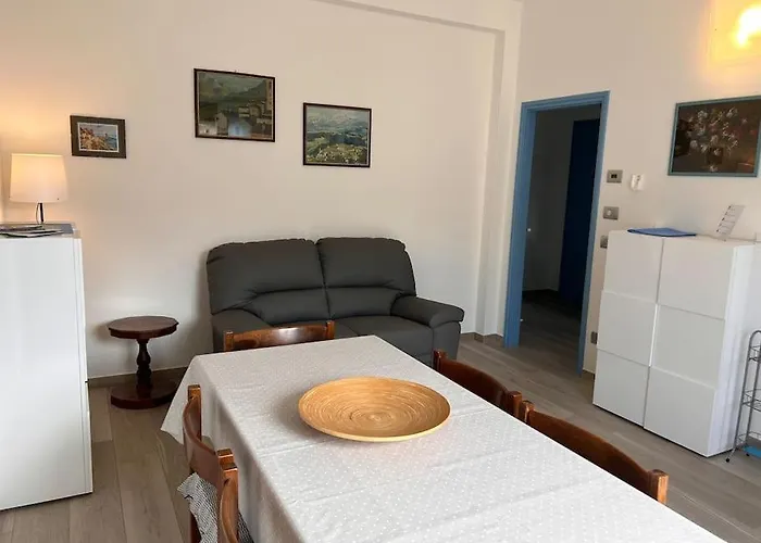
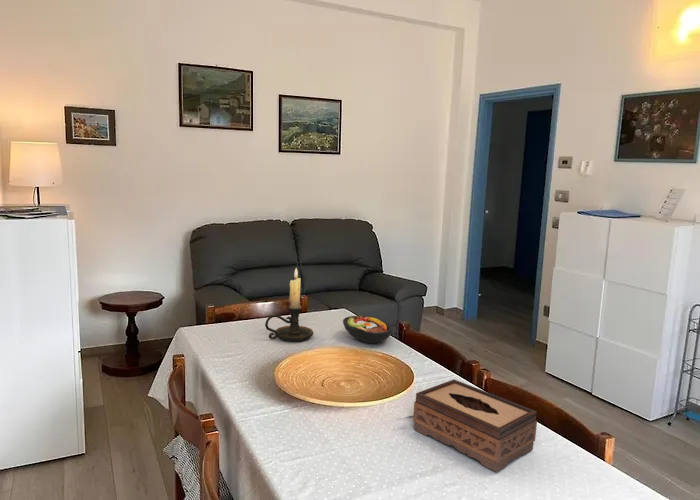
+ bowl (367, 329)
+ candle holder (290, 303)
+ tissue box (473, 420)
